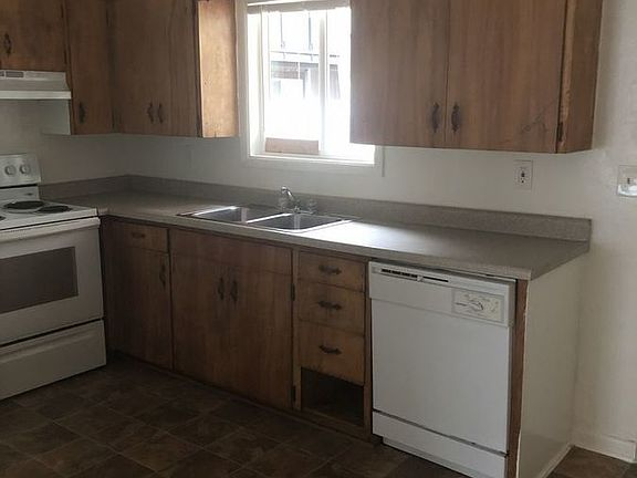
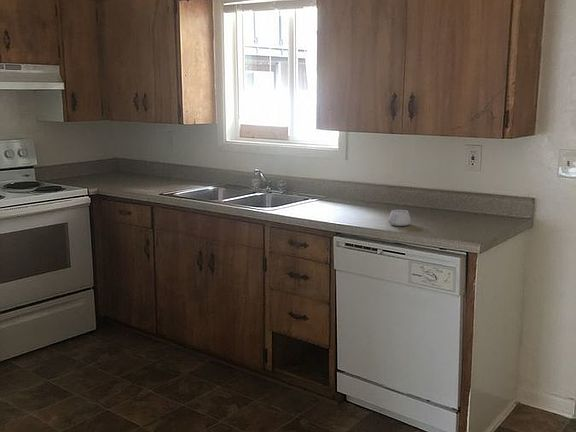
+ mug (398, 218)
